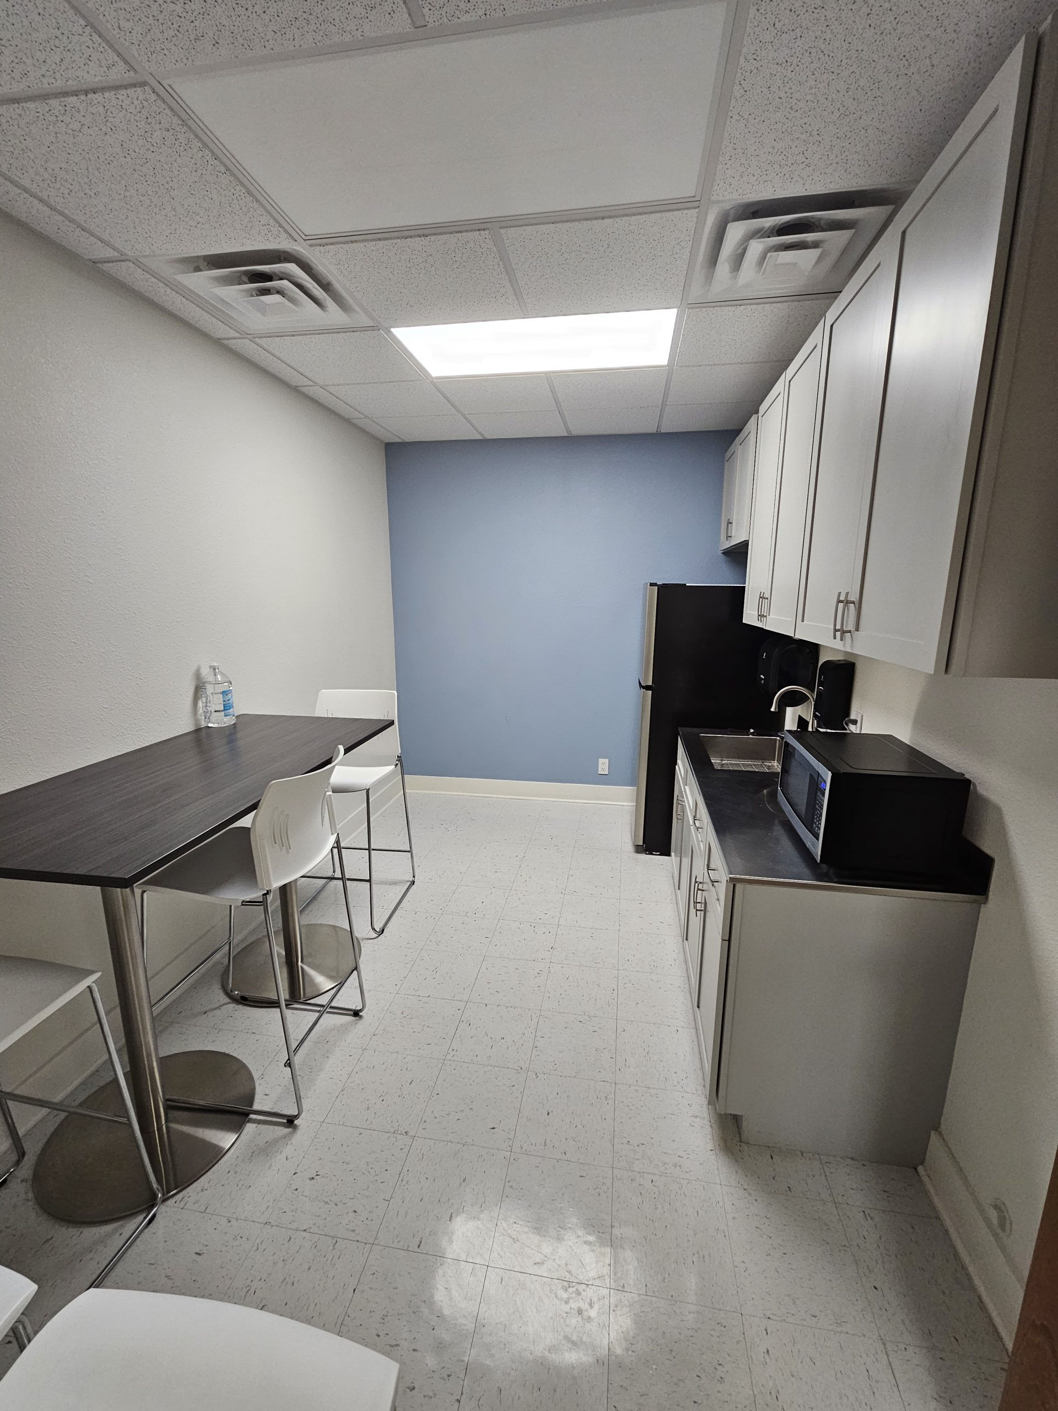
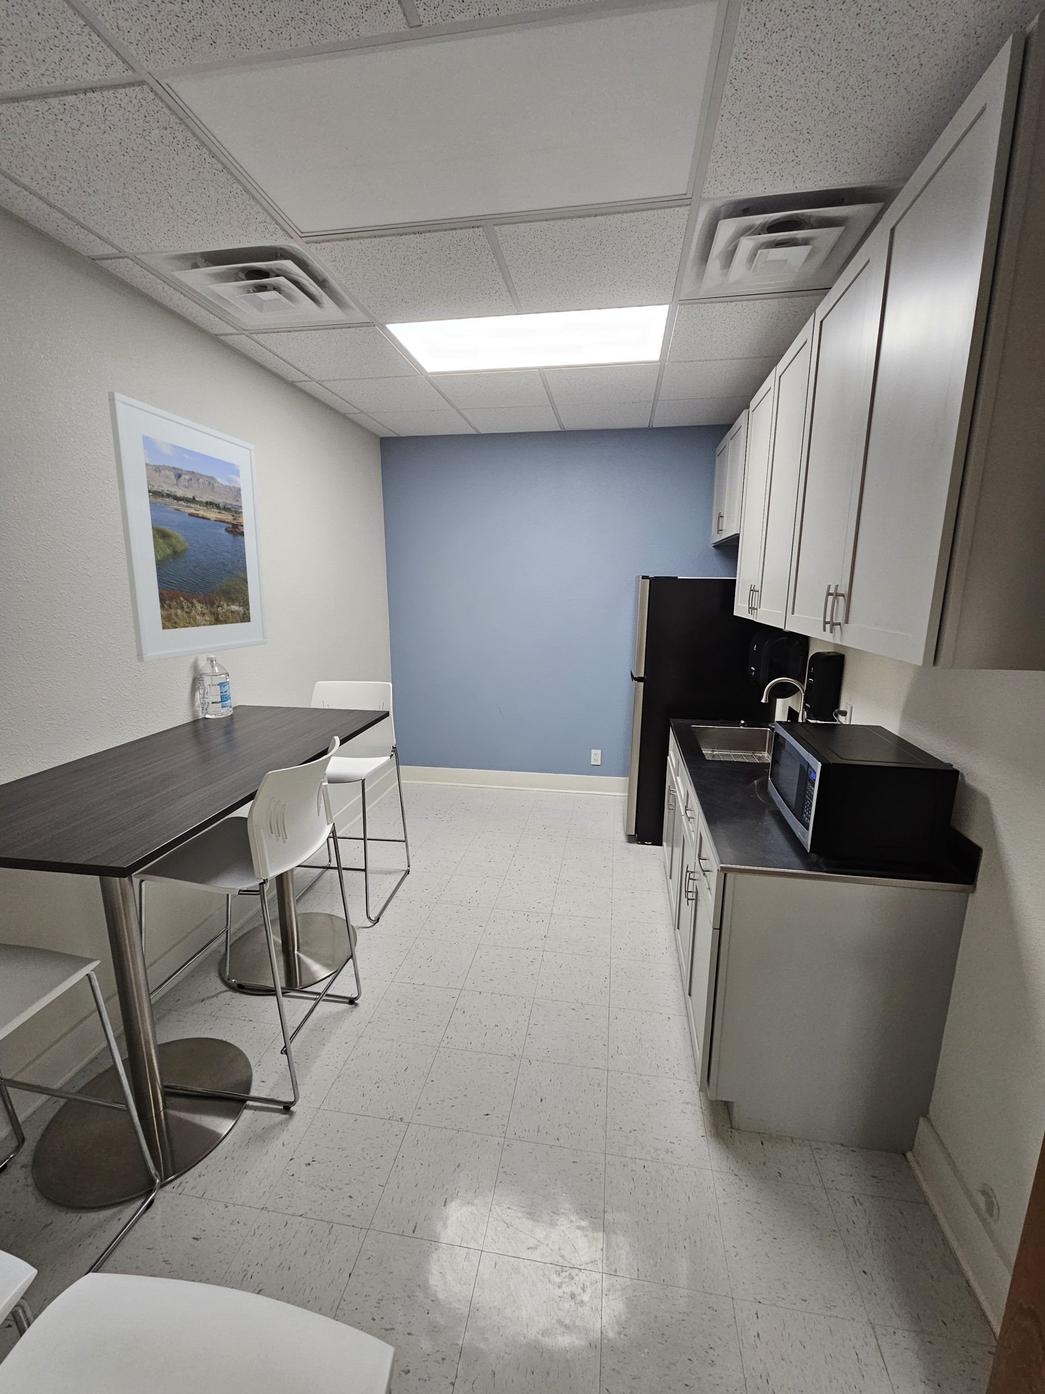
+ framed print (202, 541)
